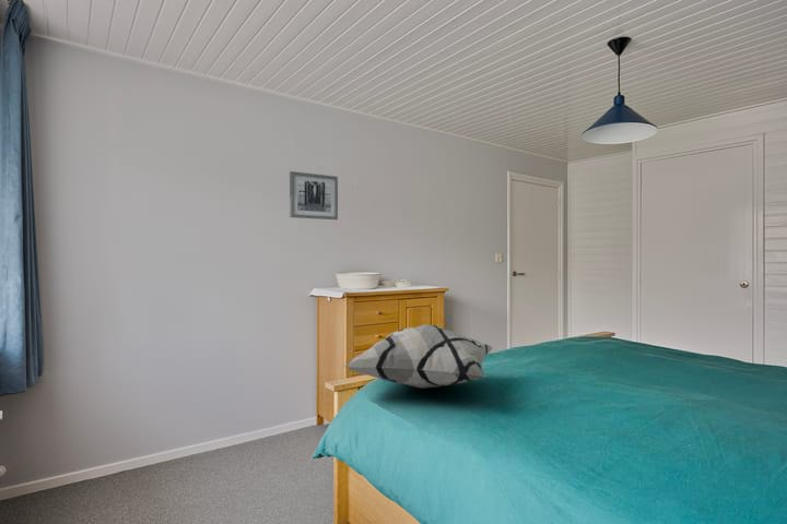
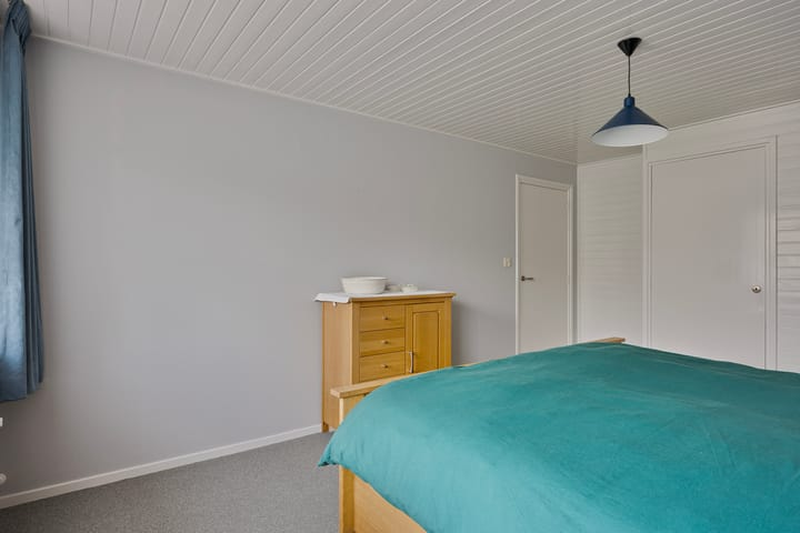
- wall art (314, 195)
- decorative pillow (425, 356)
